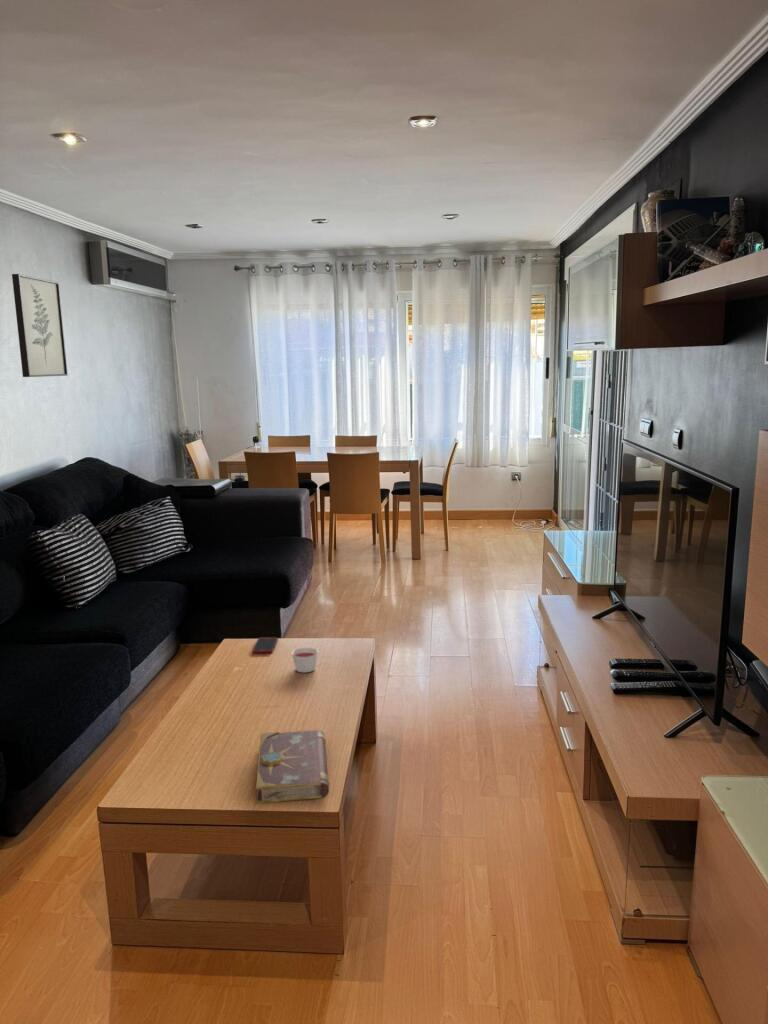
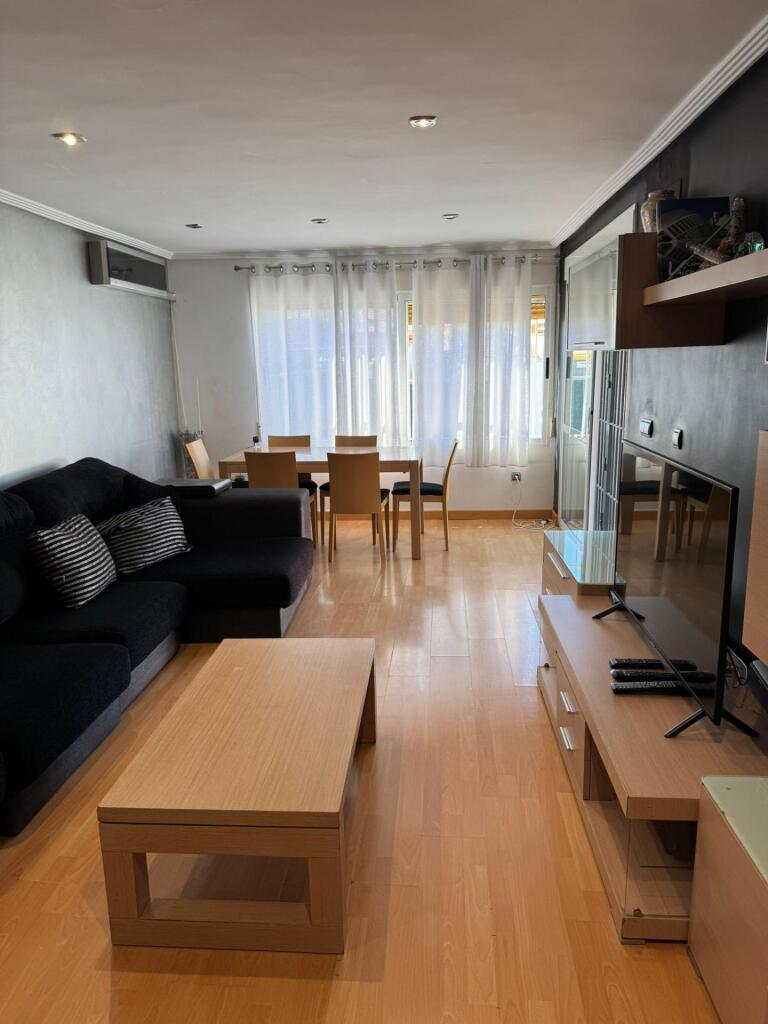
- wall art (41, 327)
- book (293, 763)
- cell phone (265, 645)
- candle (305, 660)
